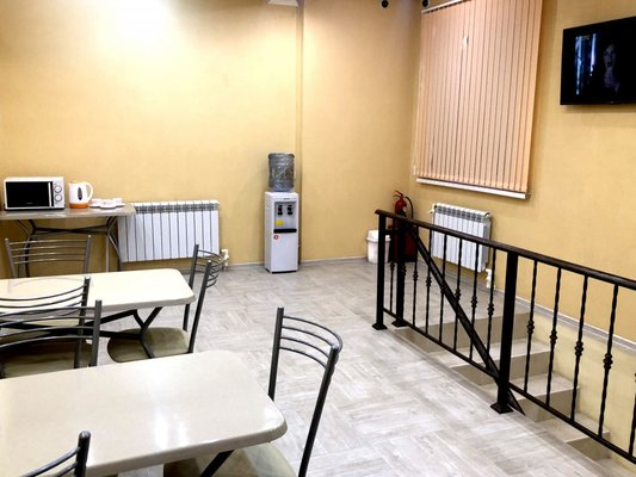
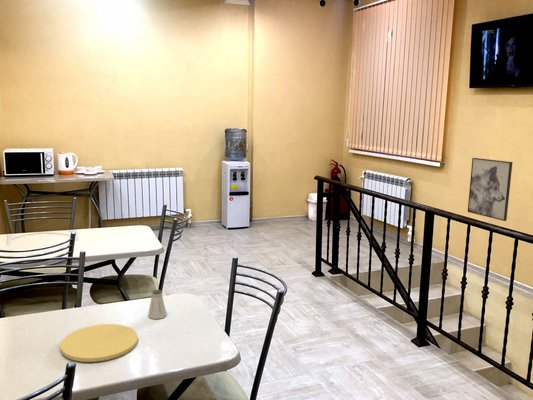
+ wall art (488, 188)
+ saltshaker (157, 303)
+ plate (103, 340)
